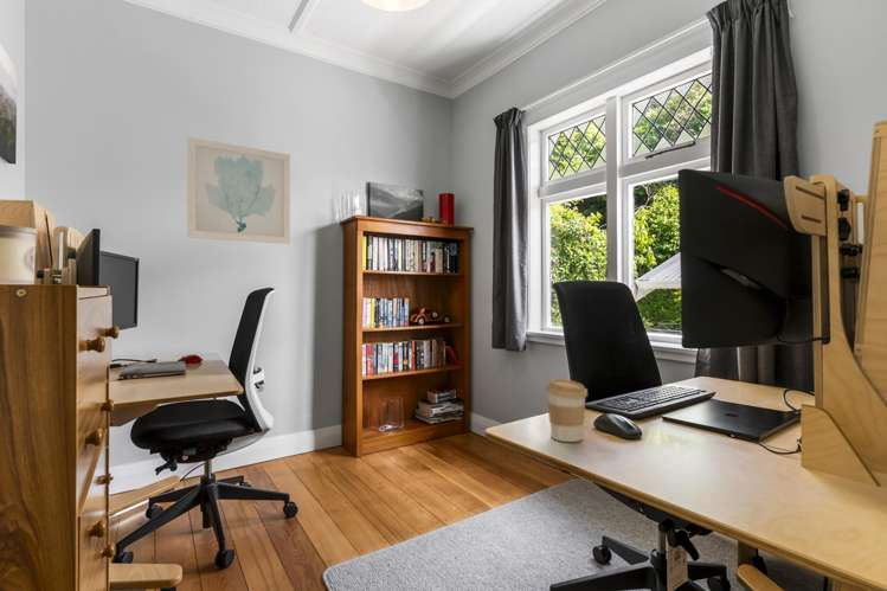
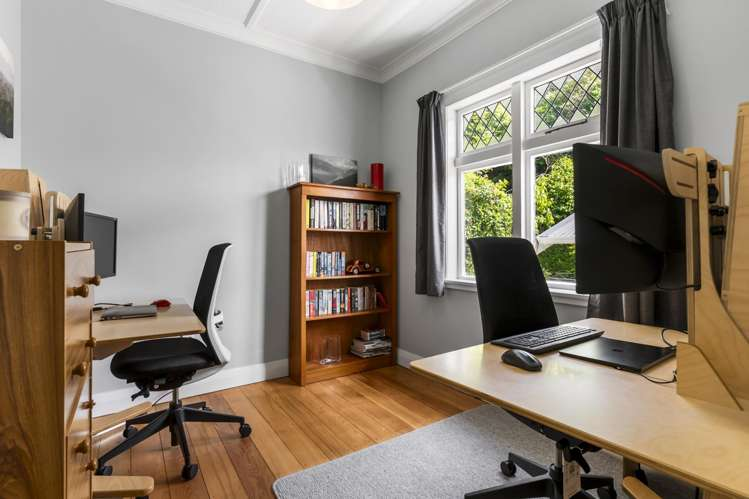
- coffee cup (566, 409)
- wall art (242, 193)
